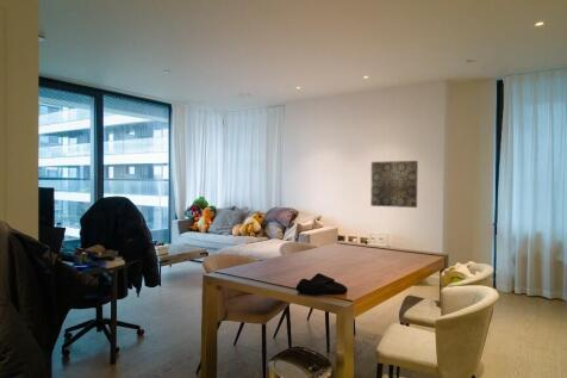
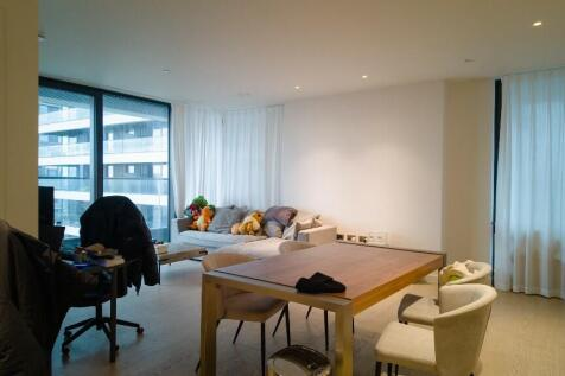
- wall art (393, 184)
